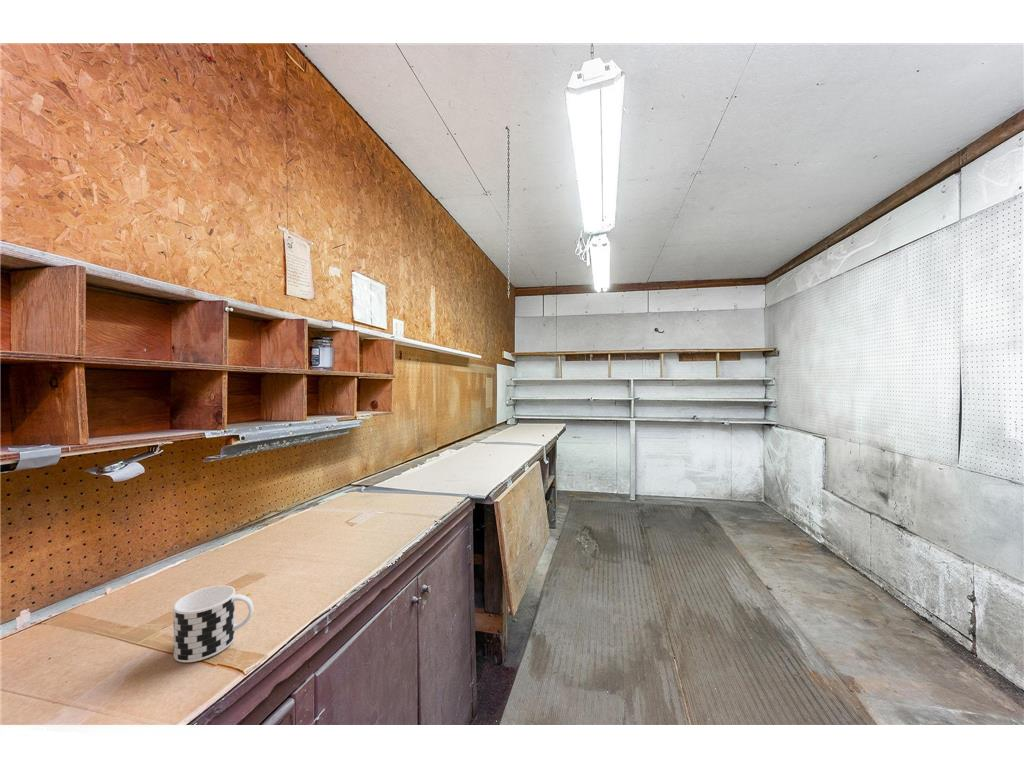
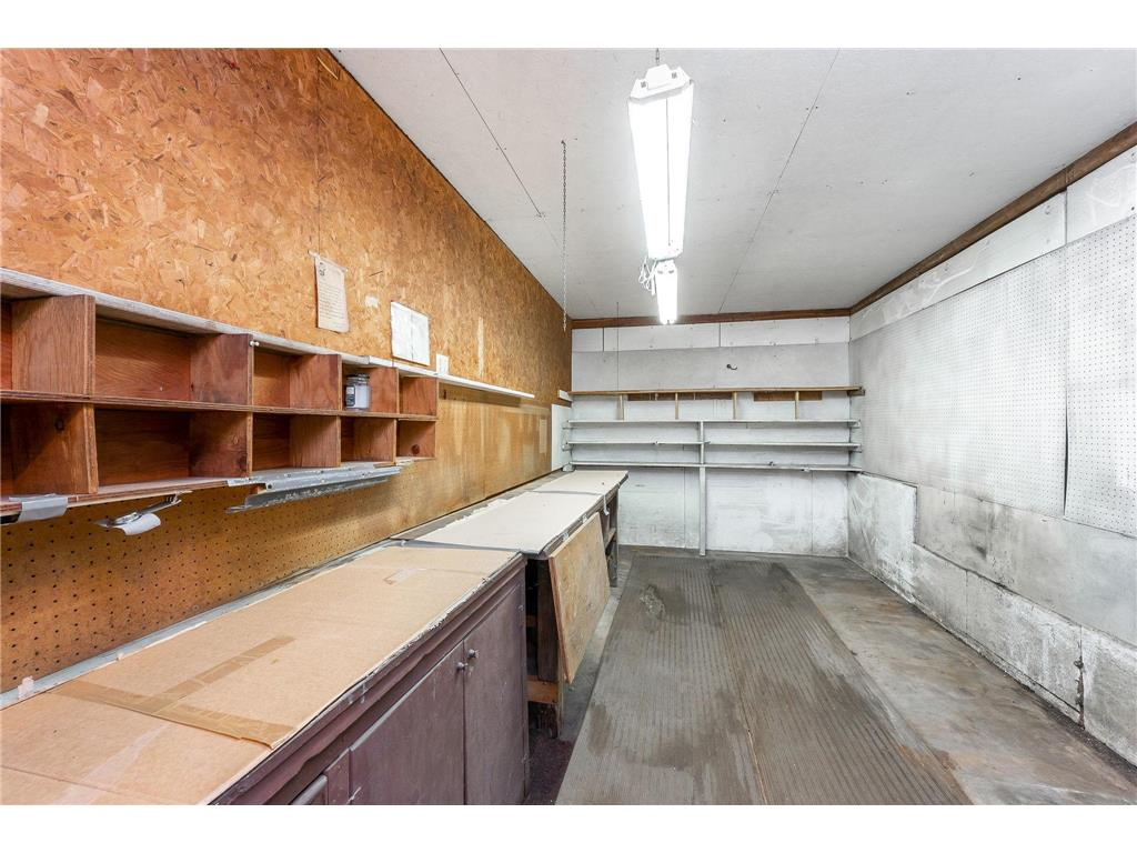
- cup (215, 620)
